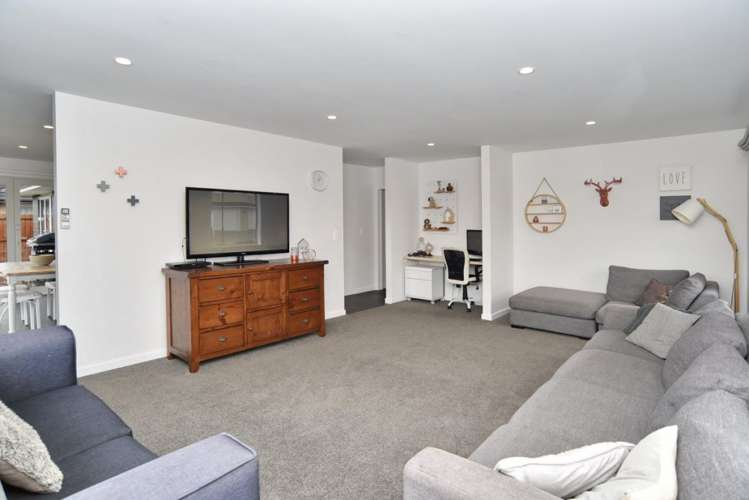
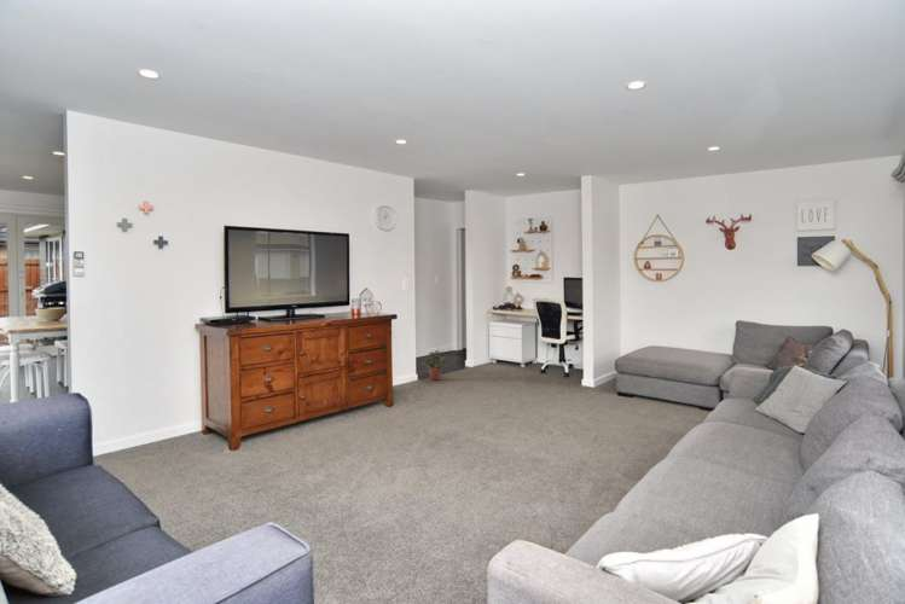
+ potted plant (435, 364)
